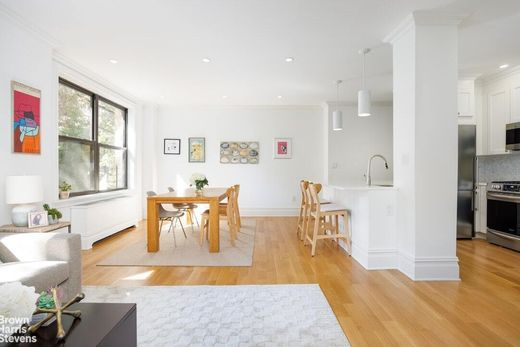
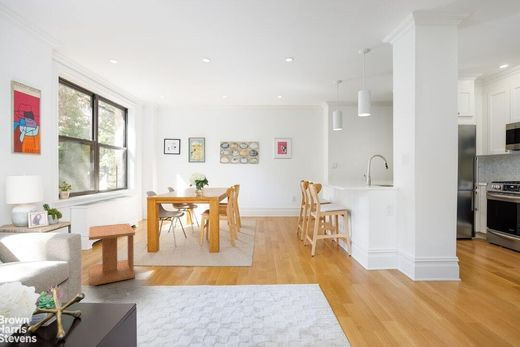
+ side table (111, 251)
